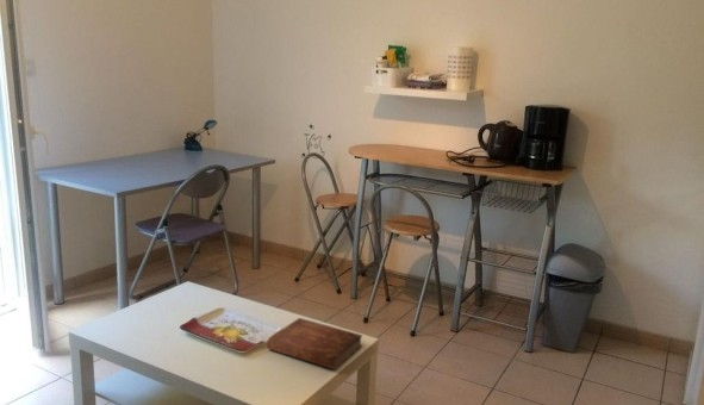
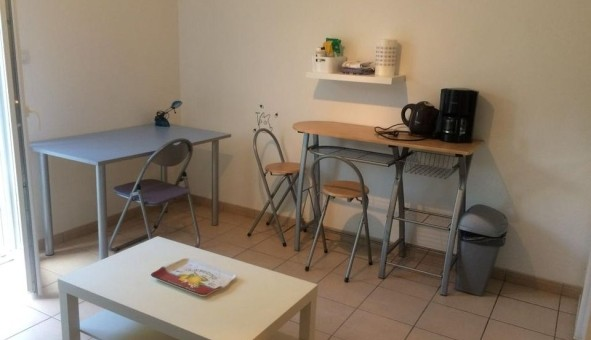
- bible (314, 342)
